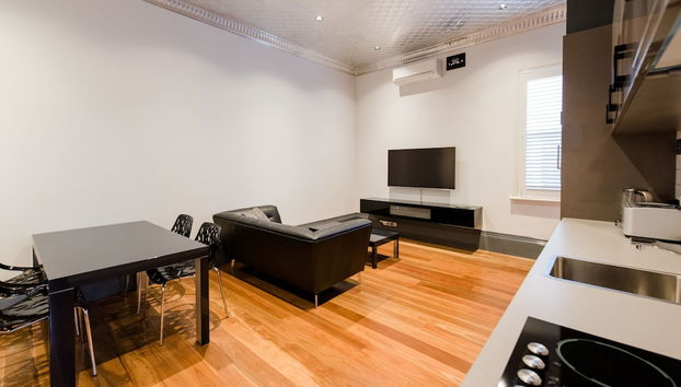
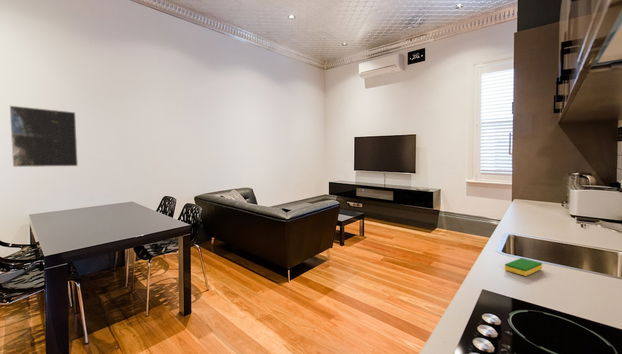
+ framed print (45, 138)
+ dish sponge (523, 266)
